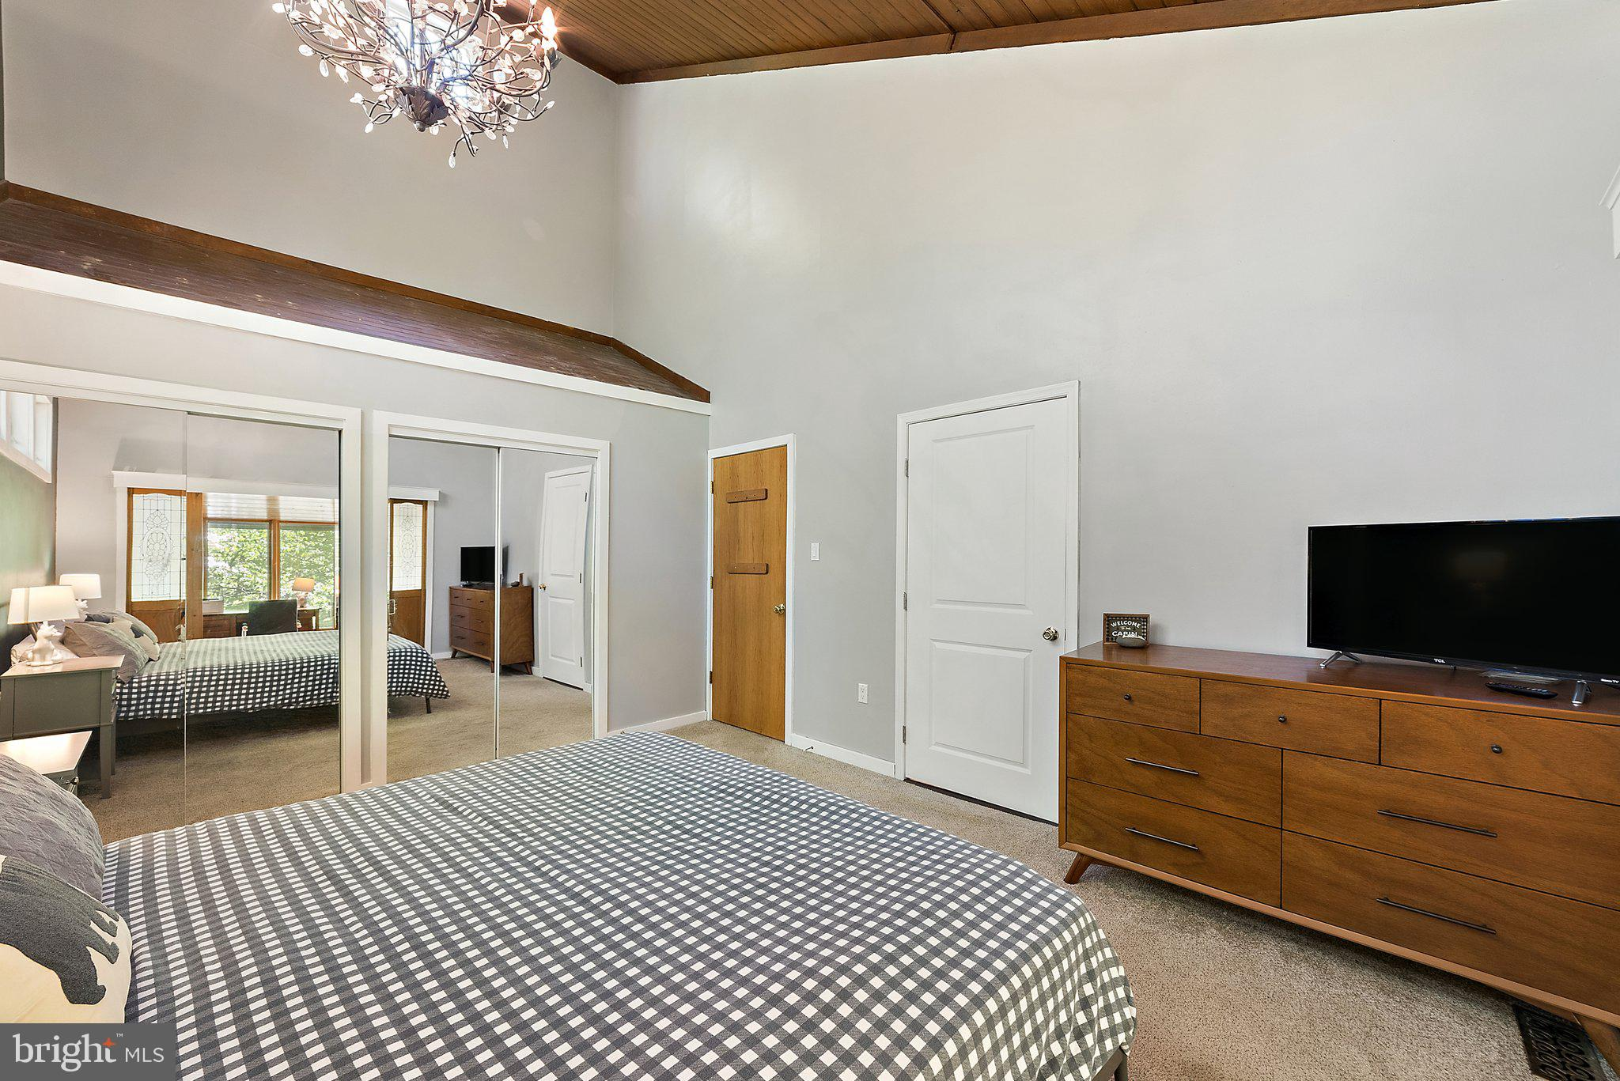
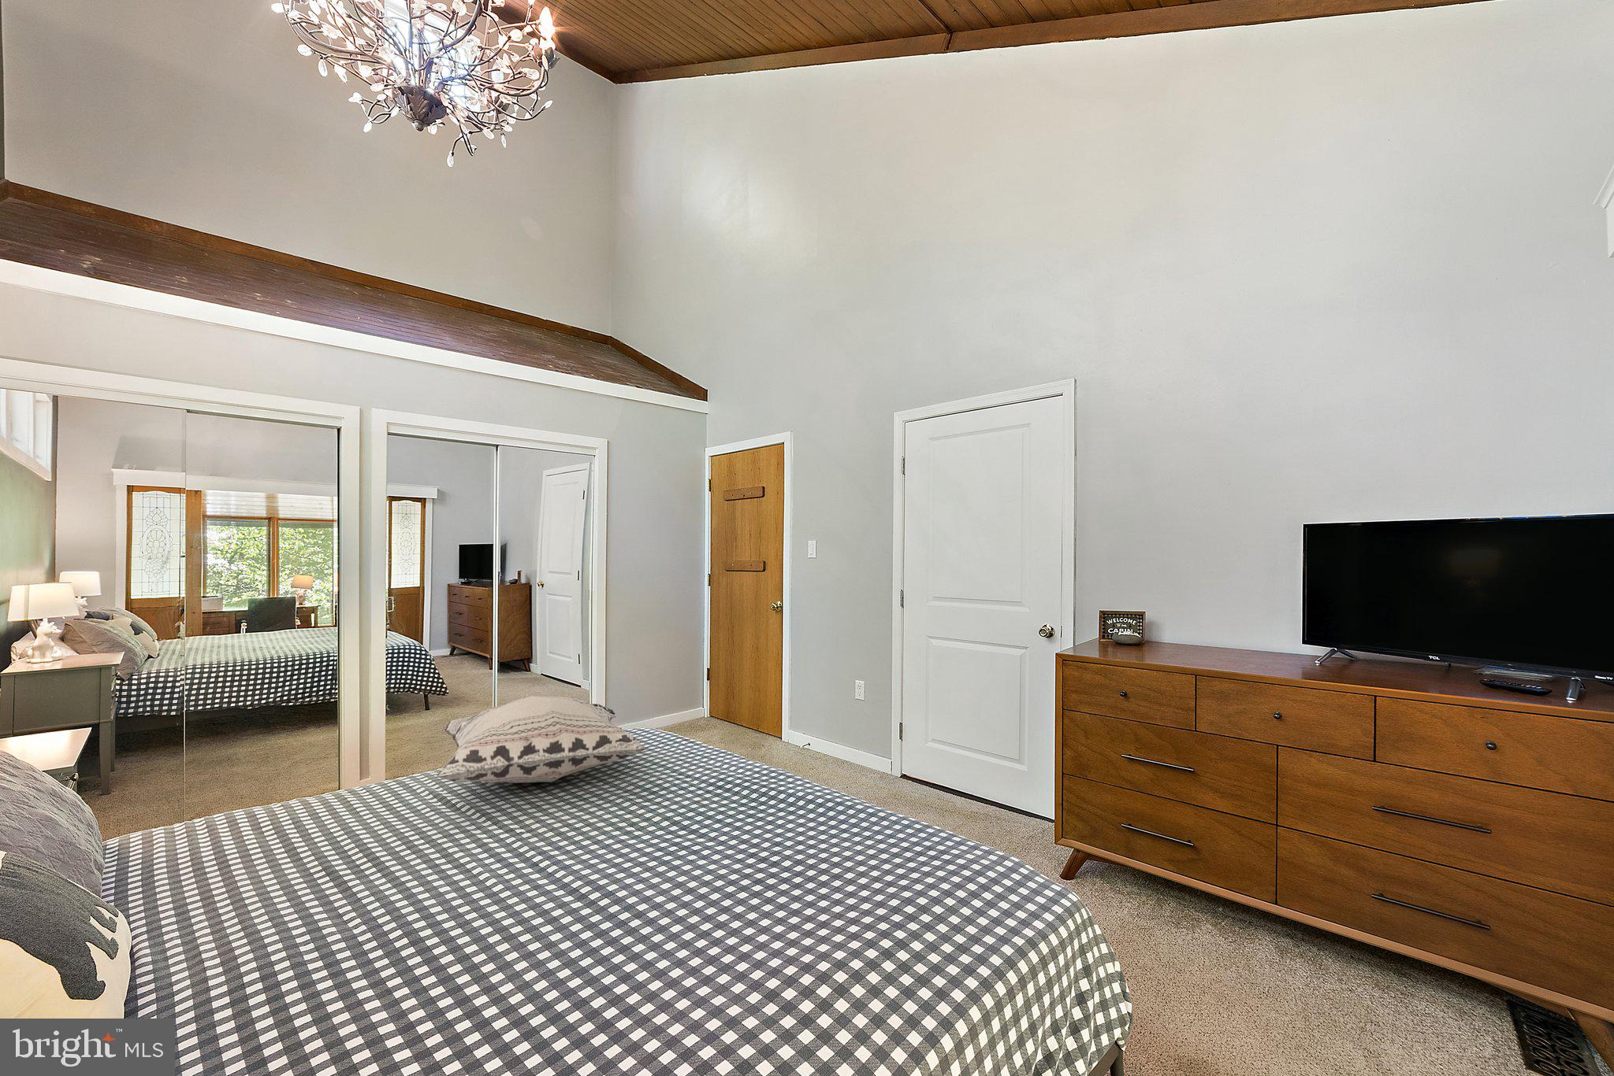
+ decorative pillow (540, 737)
